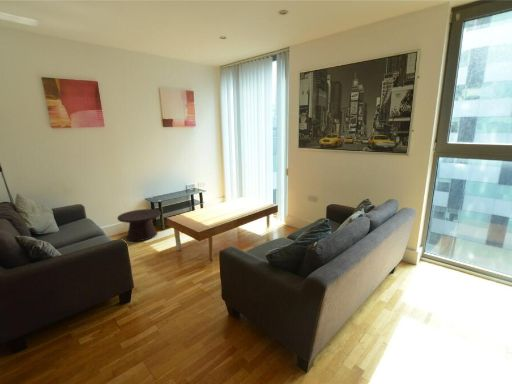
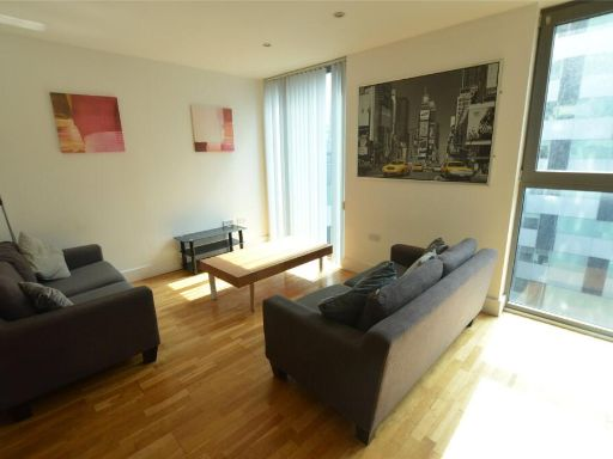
- side table (140, 225)
